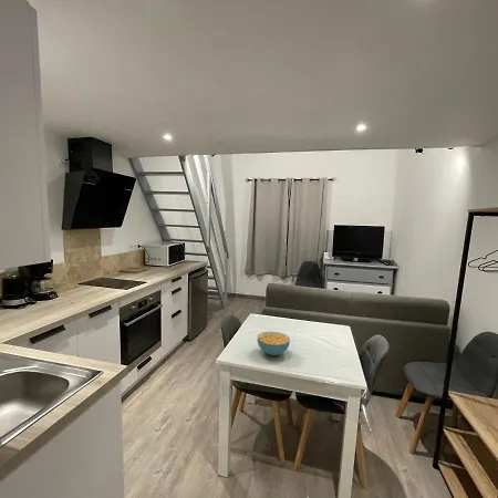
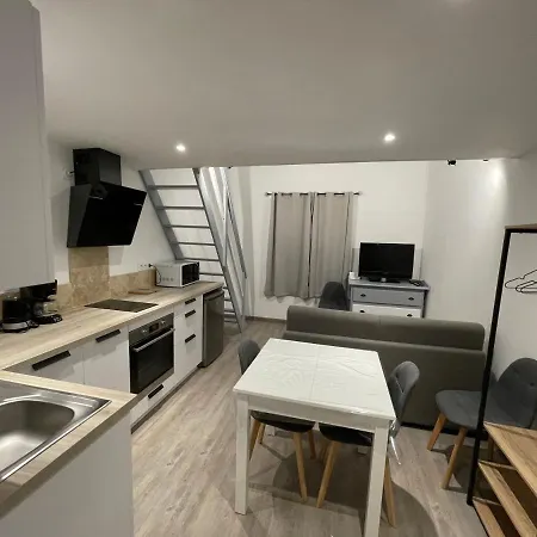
- cereal bowl (272, 345)
